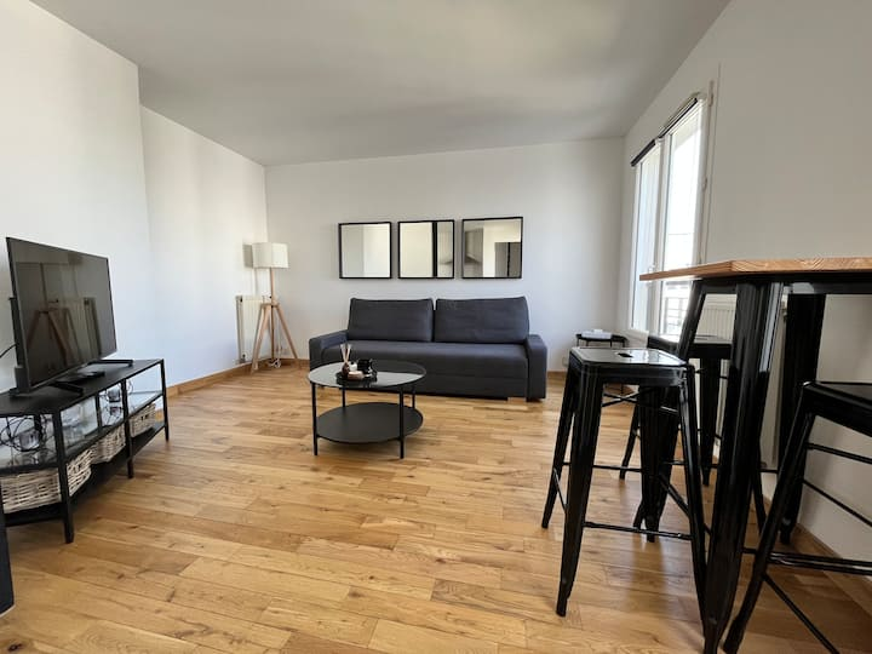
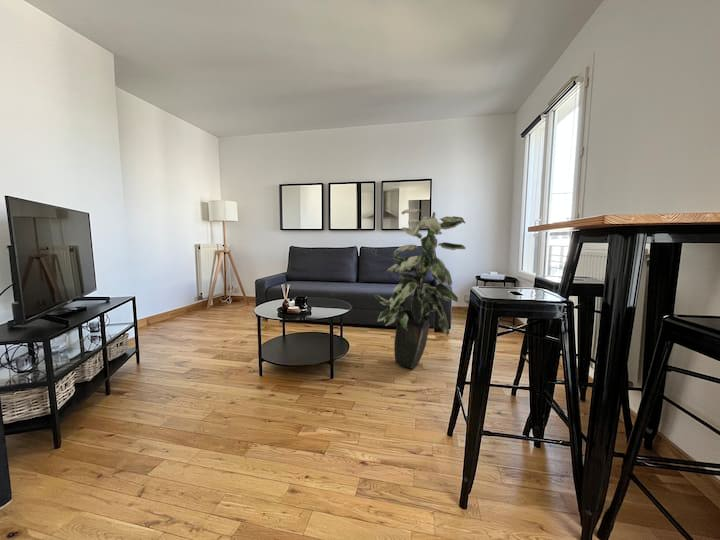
+ indoor plant (418, 288)
